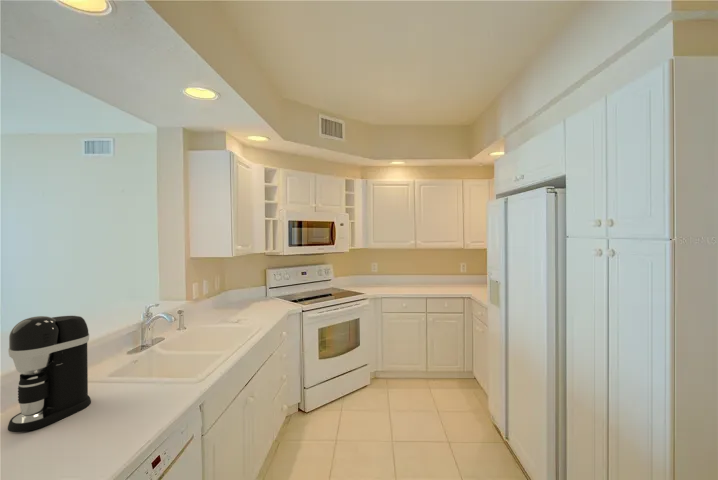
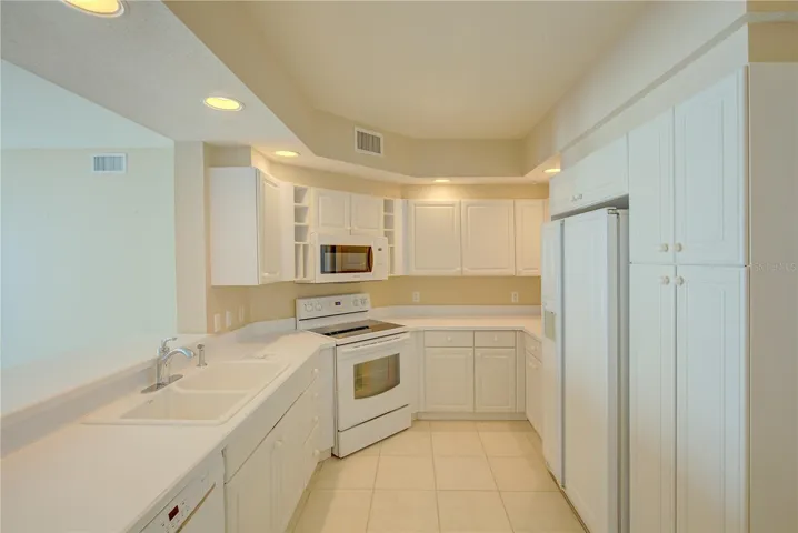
- coffee maker (51, 364)
